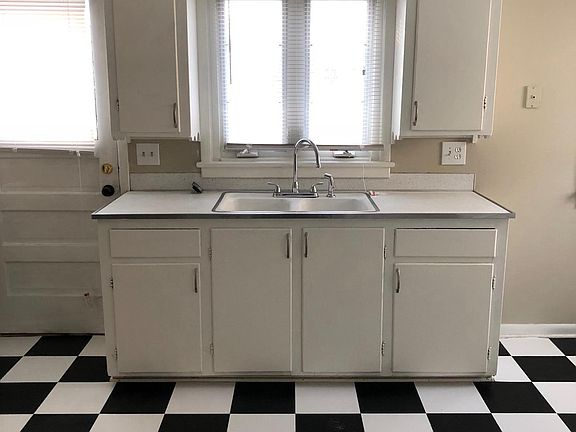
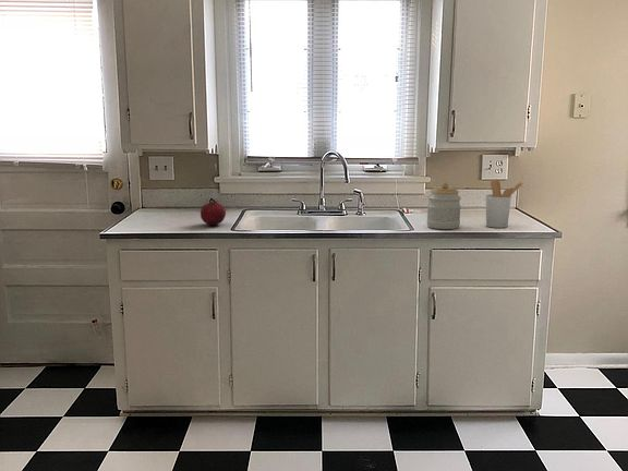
+ utensil holder (504, 203)
+ fruit (213, 212)
+ jar (444, 204)
